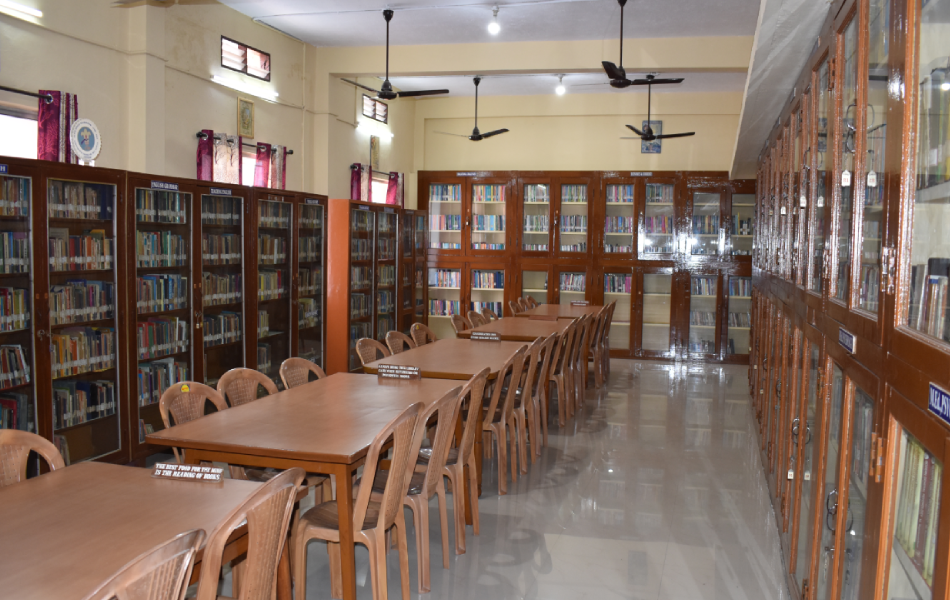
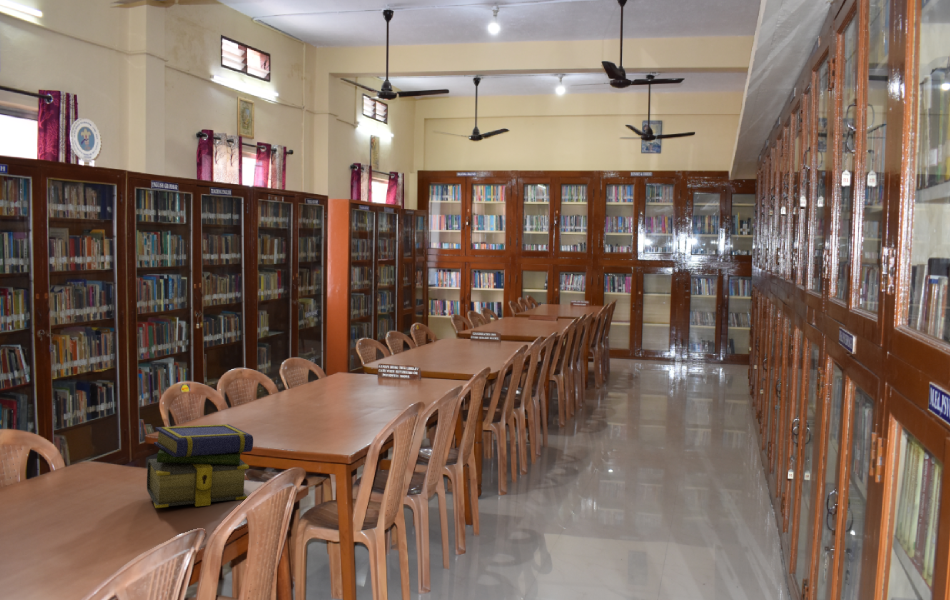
+ stack of books (200, 461)
